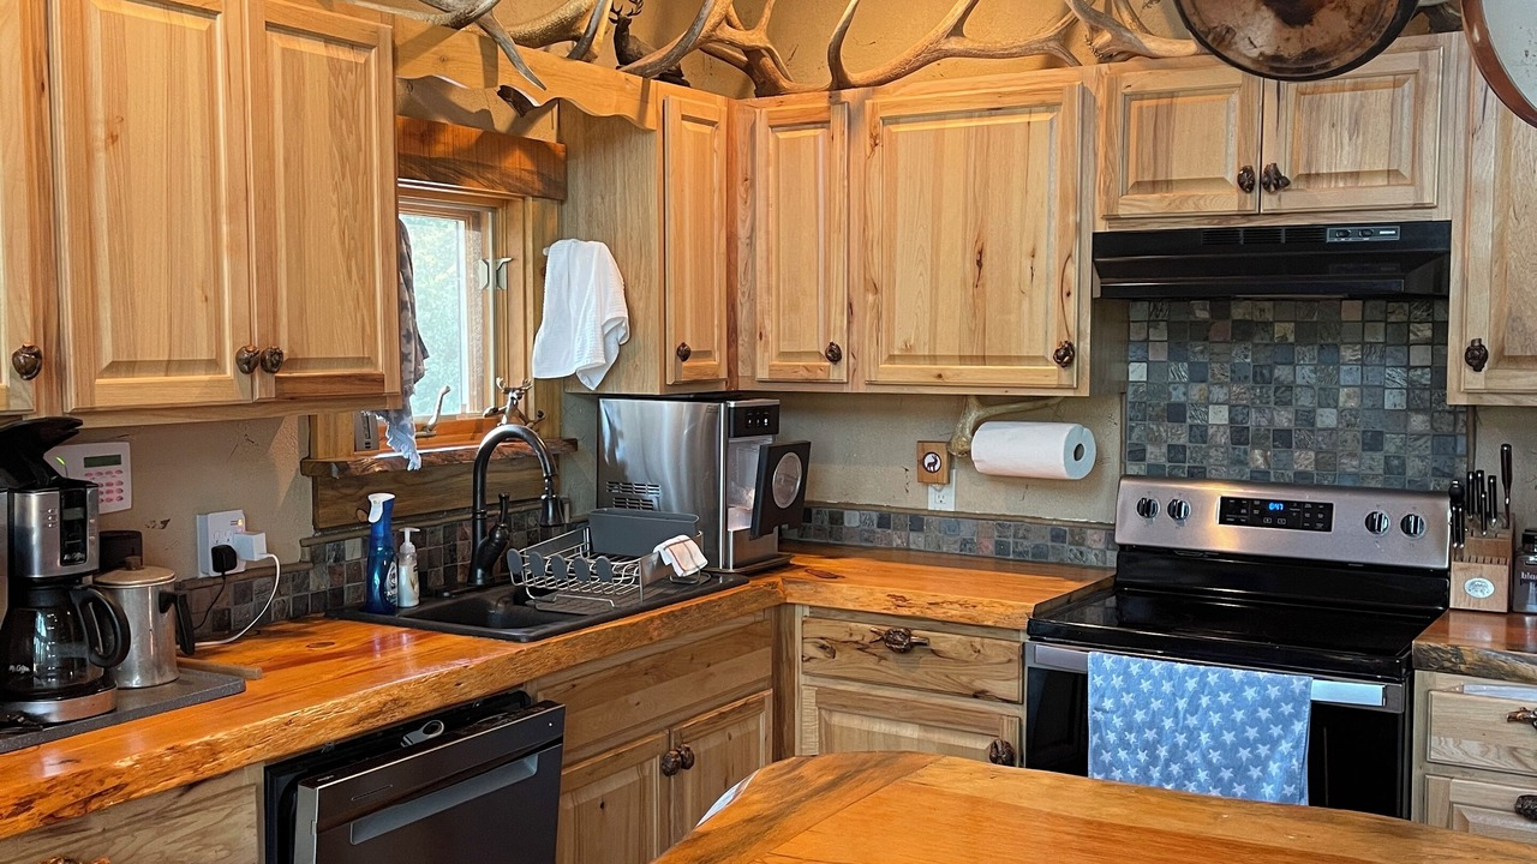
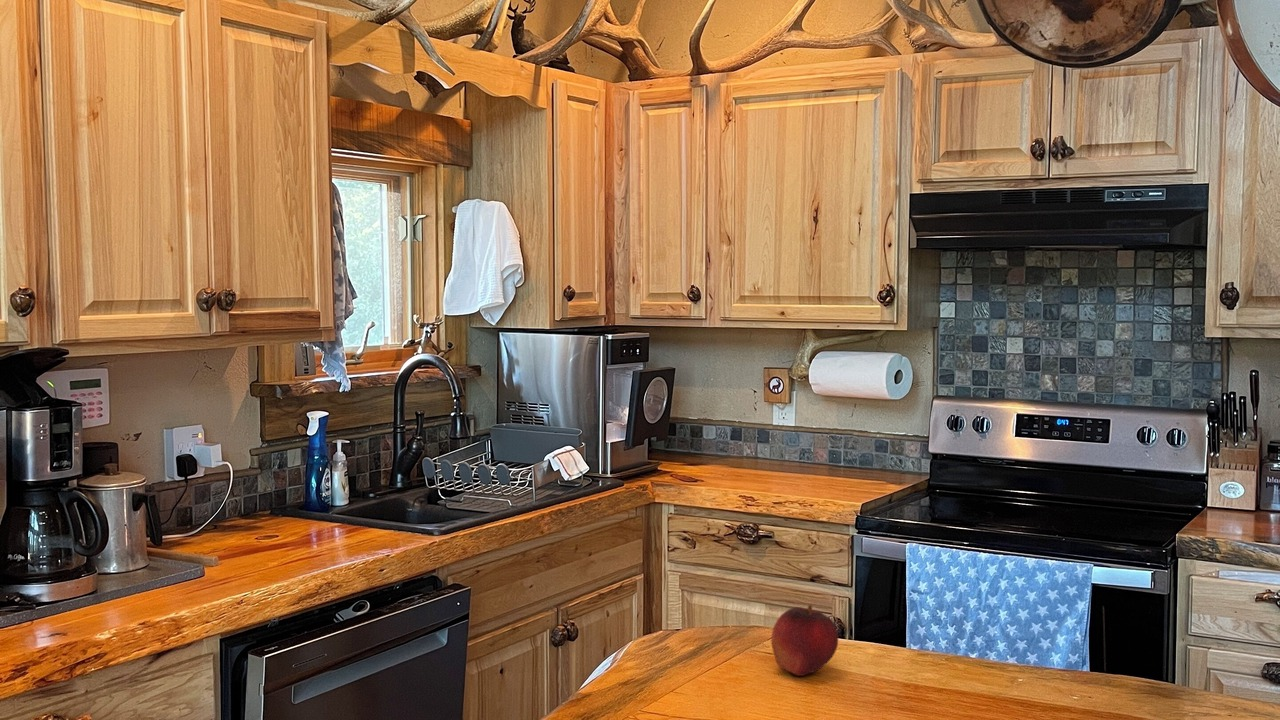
+ fruit (804, 639)
